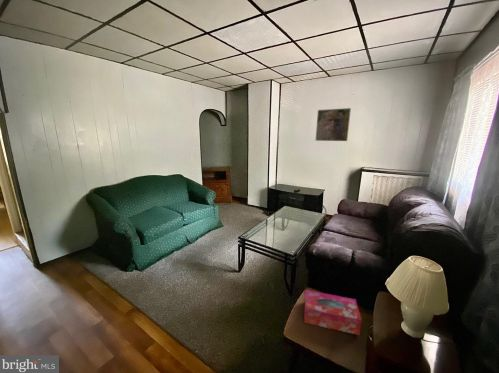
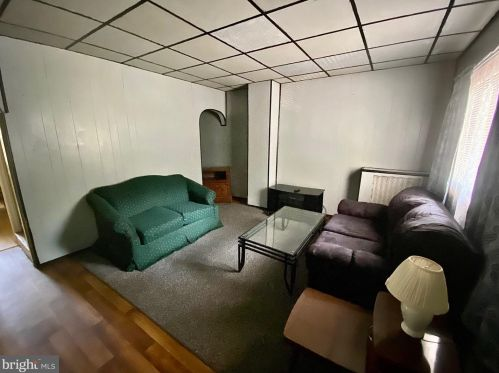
- tissue box (330, 310)
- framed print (332, 125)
